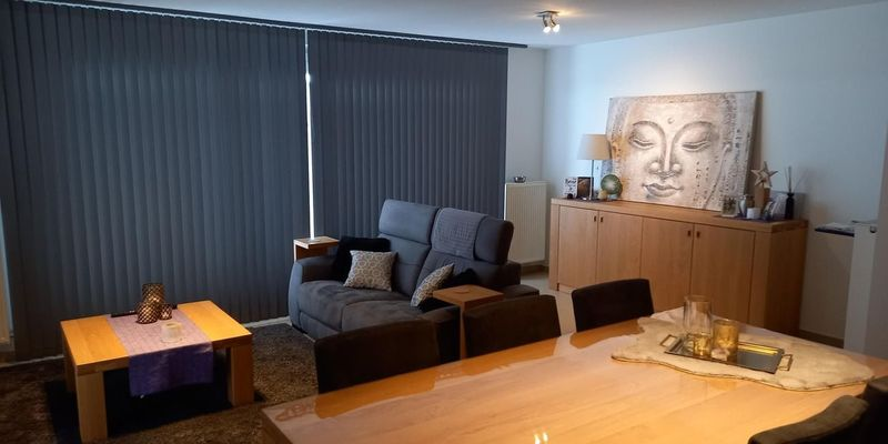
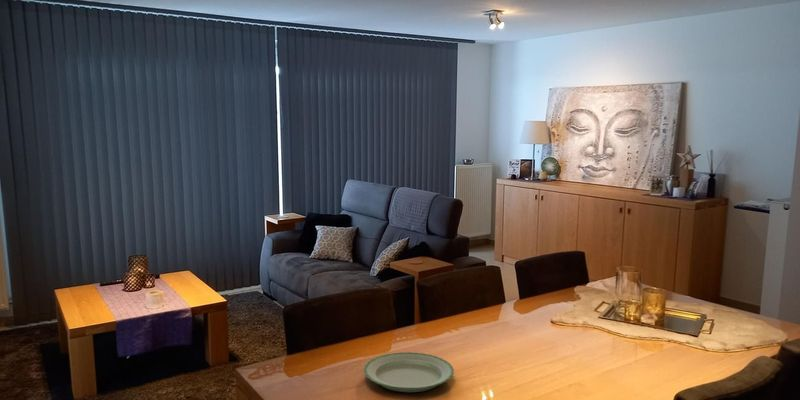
+ plate (408, 373)
